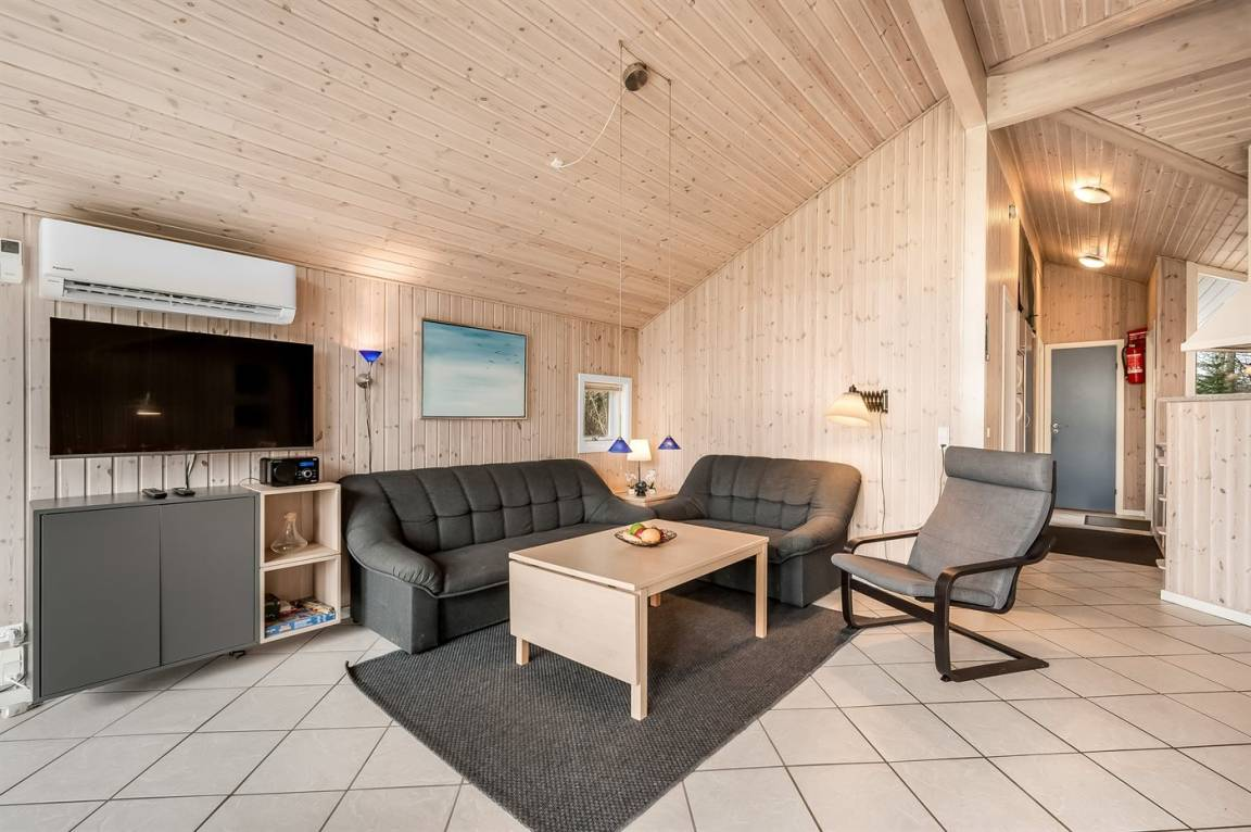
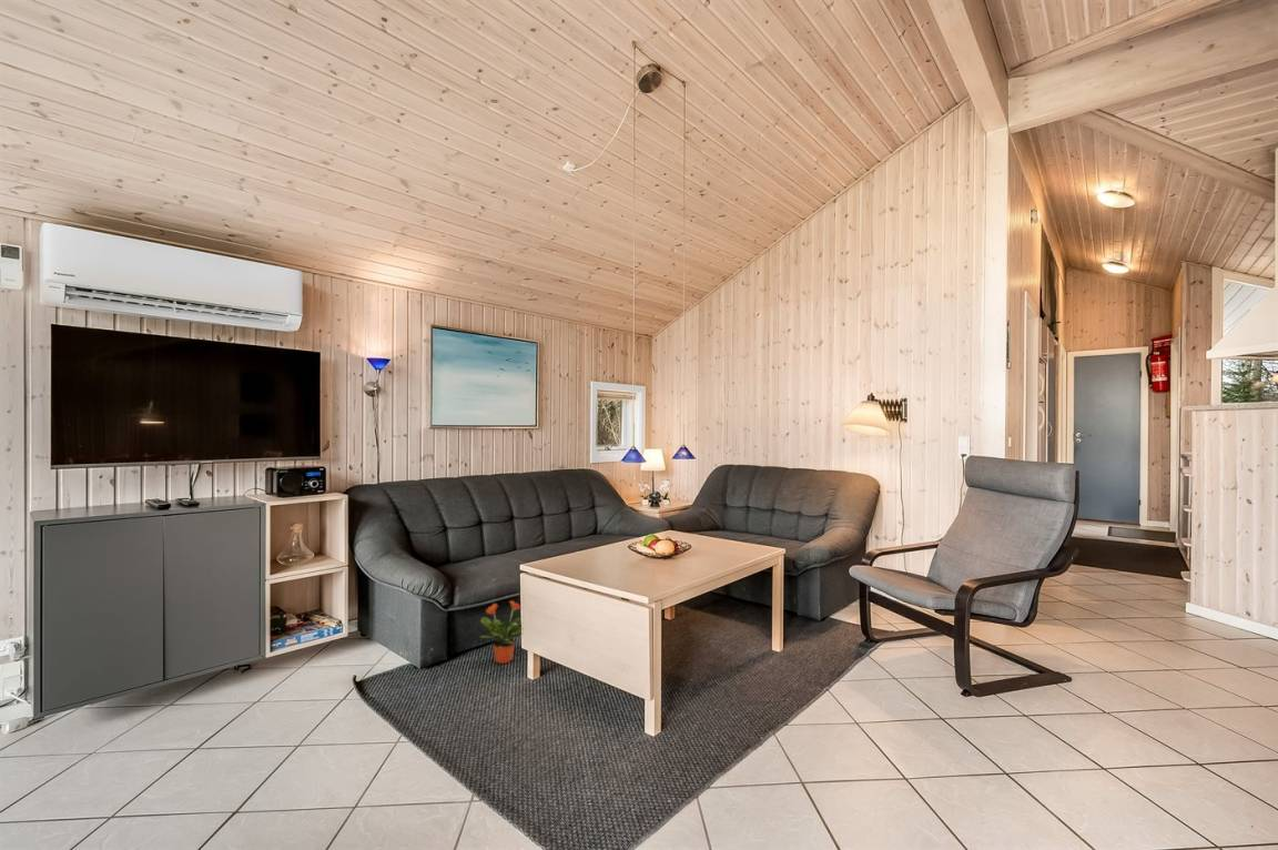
+ potted plant (503, 630)
